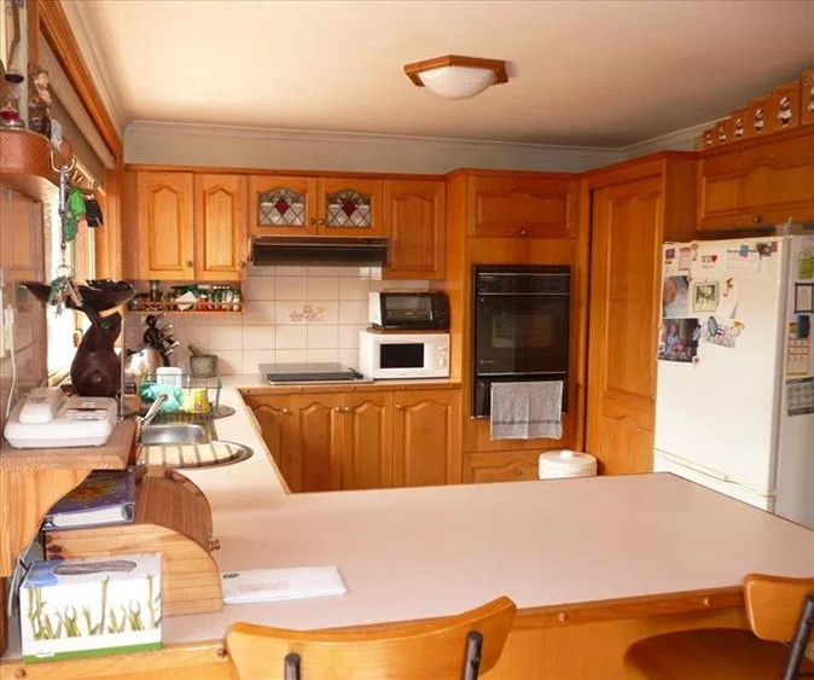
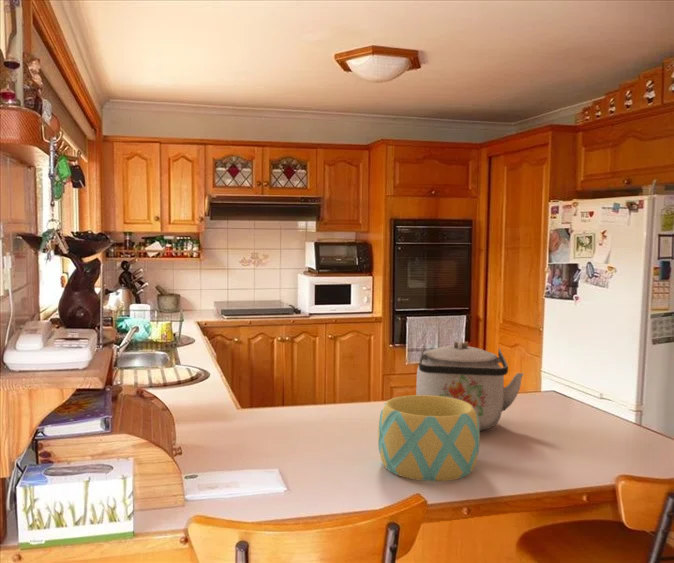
+ kettle (469, 384)
+ bowl (428, 435)
